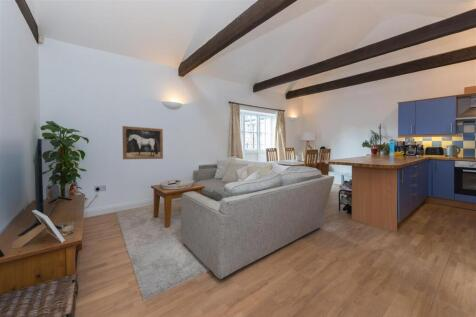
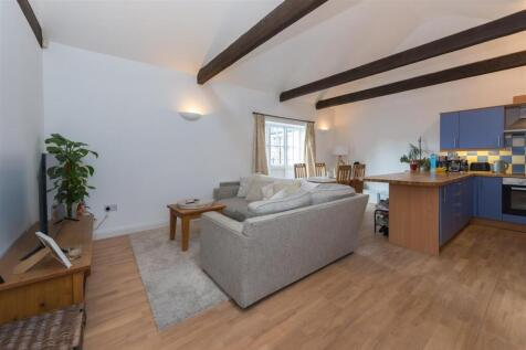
- wall art (143, 143)
